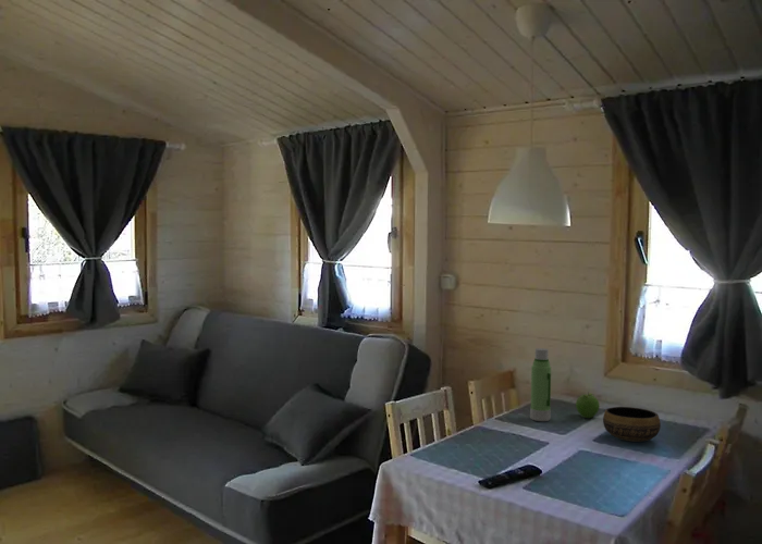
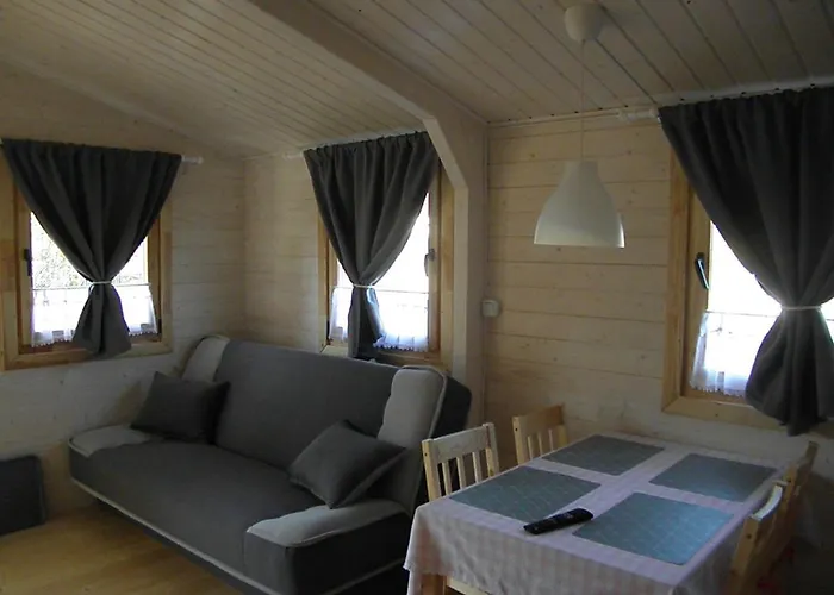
- water bottle (541, 384)
- bowl (630, 425)
- fruit (587, 405)
